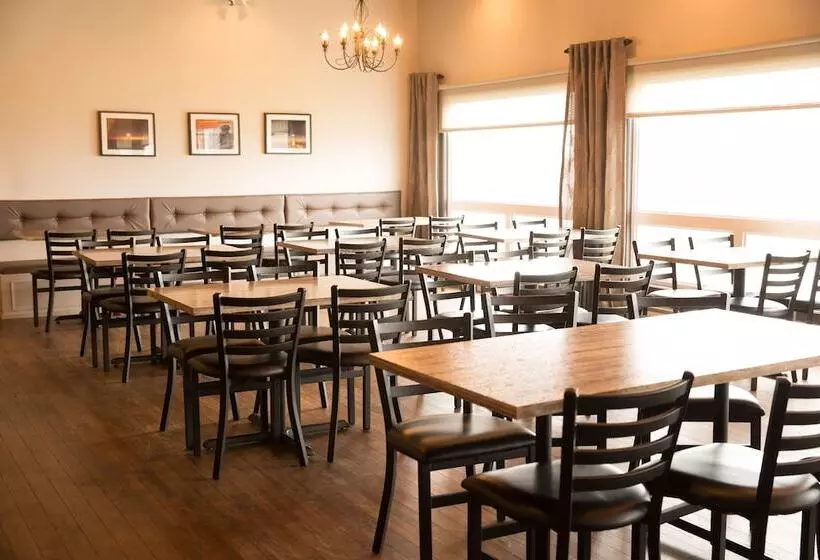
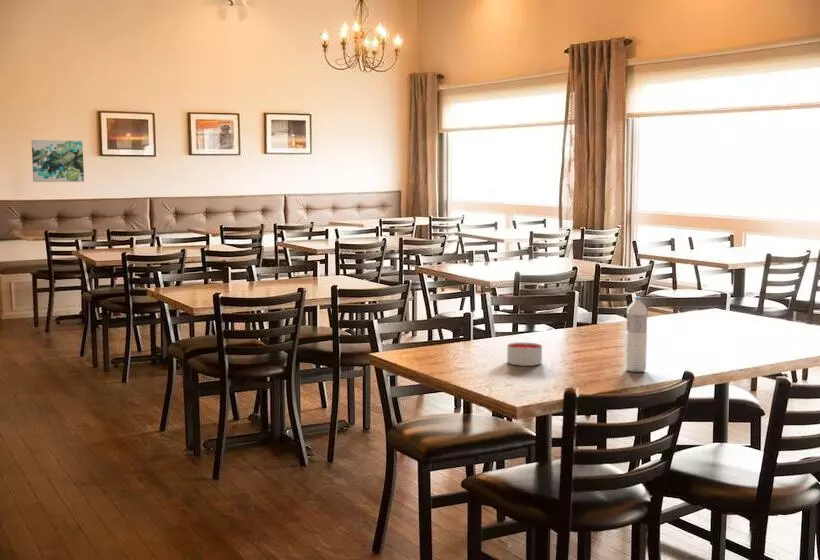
+ candle (524, 353)
+ wall art (58, 161)
+ water bottle (636, 333)
